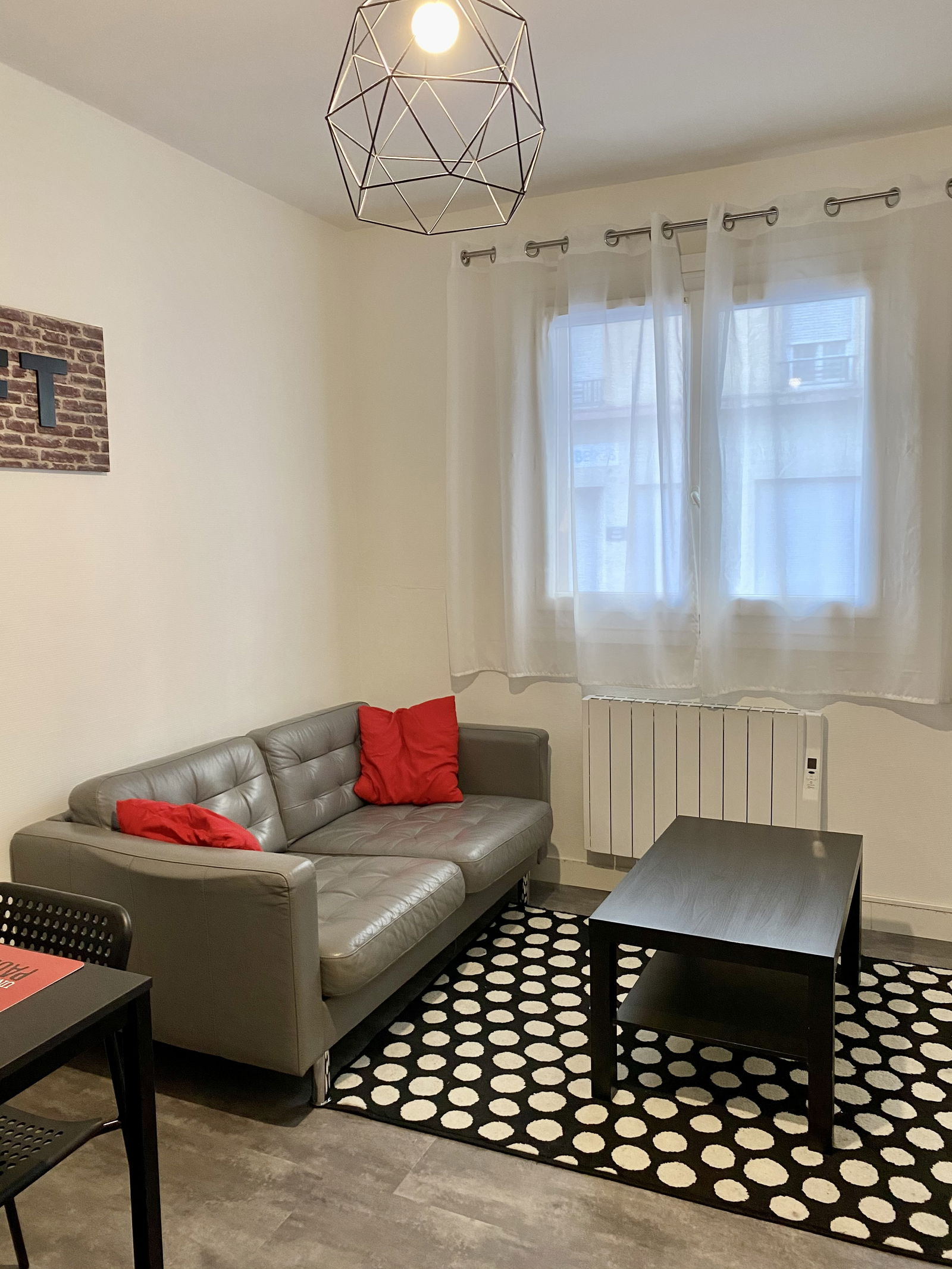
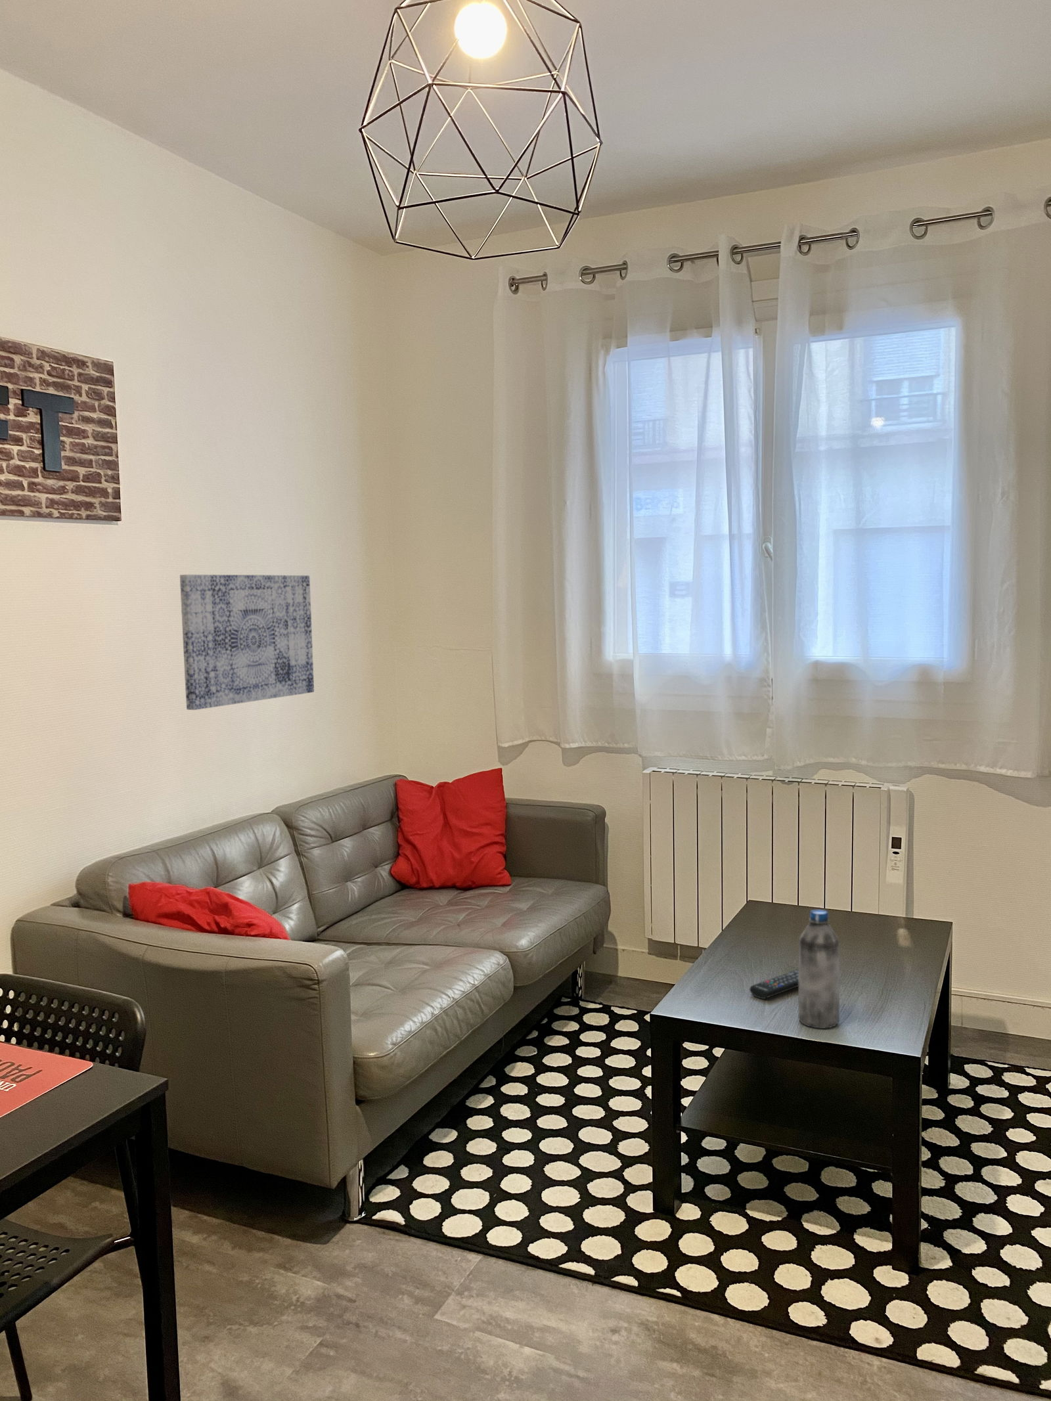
+ water bottle (818, 966)
+ wall art (252, 638)
+ remote control (789, 981)
